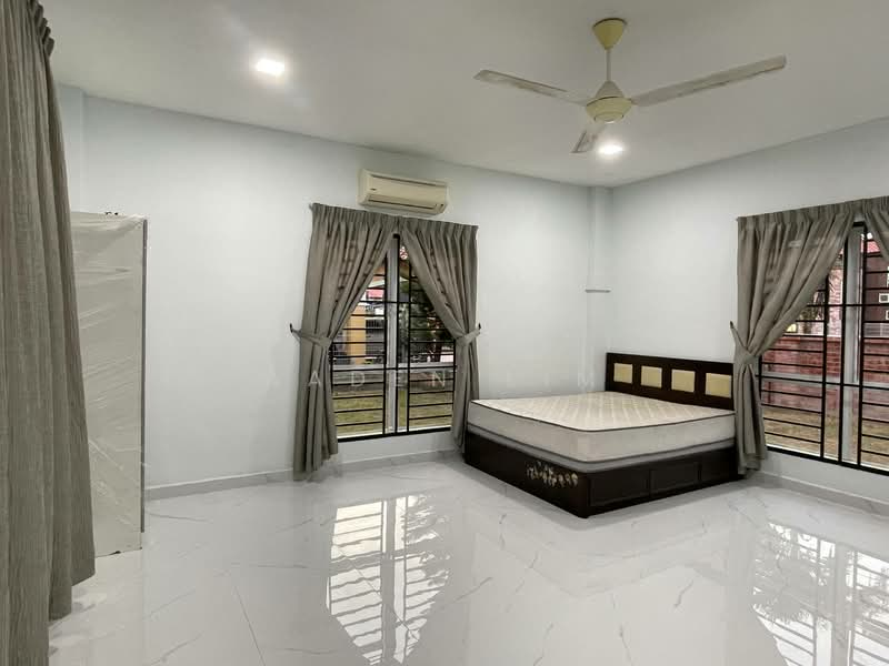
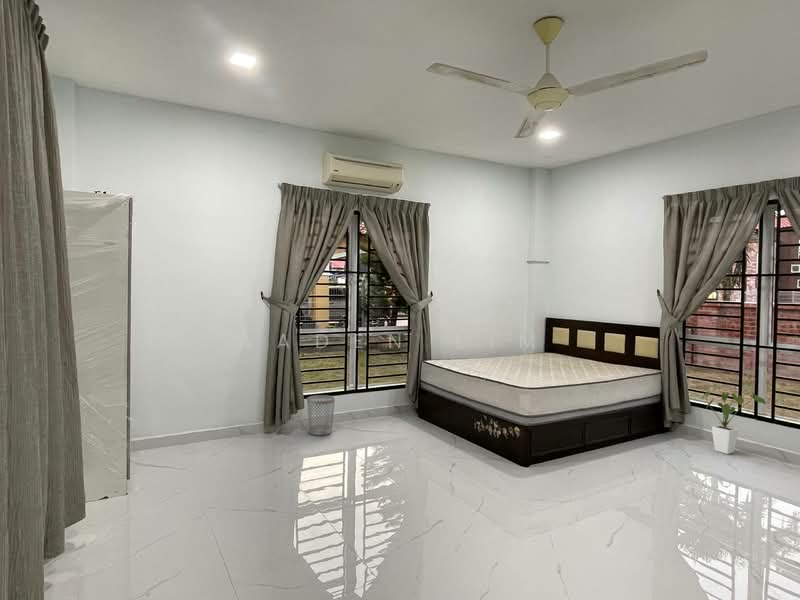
+ wastebasket (320, 415)
+ house plant (729, 421)
